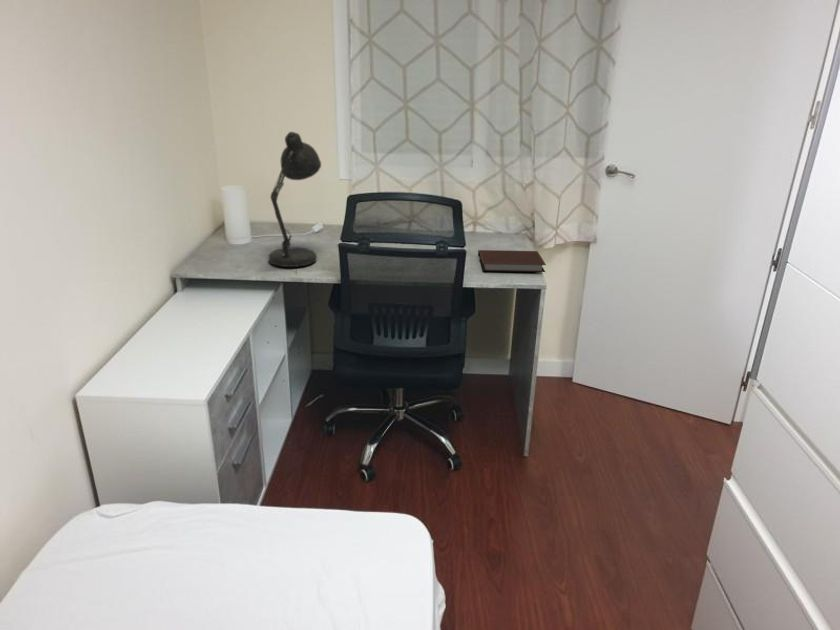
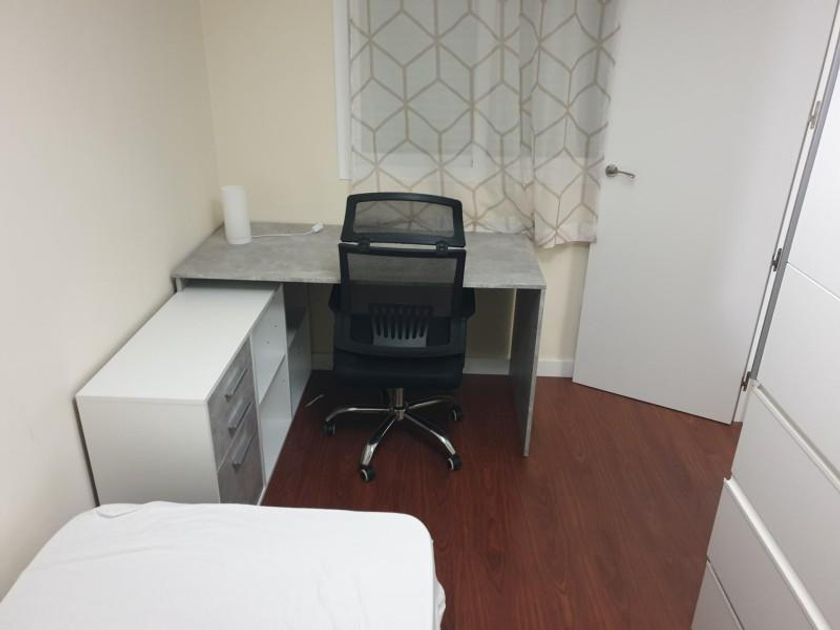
- desk lamp (278, 194)
- notebook (510, 260)
